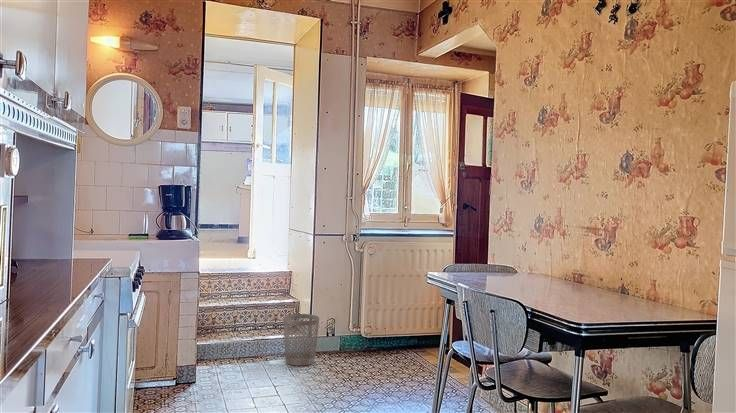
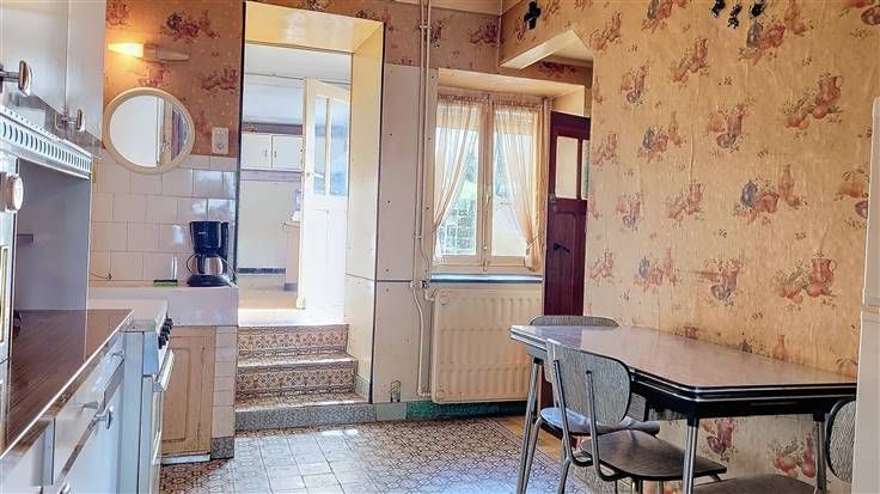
- wastebasket (301, 339)
